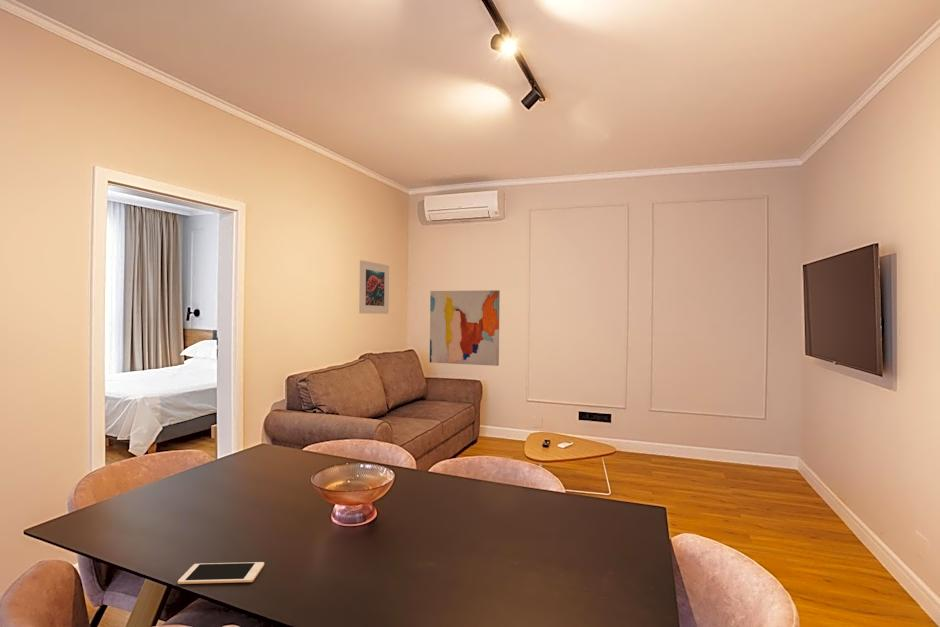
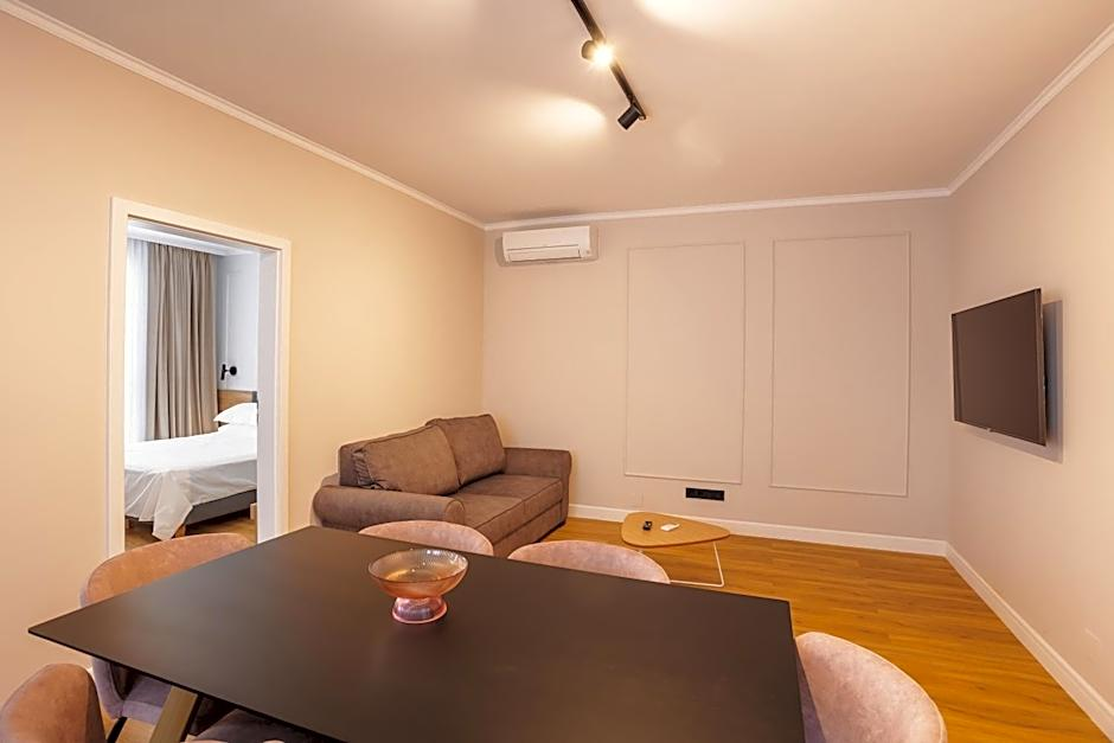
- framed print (374, 288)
- wall art (463, 327)
- cell phone (222, 572)
